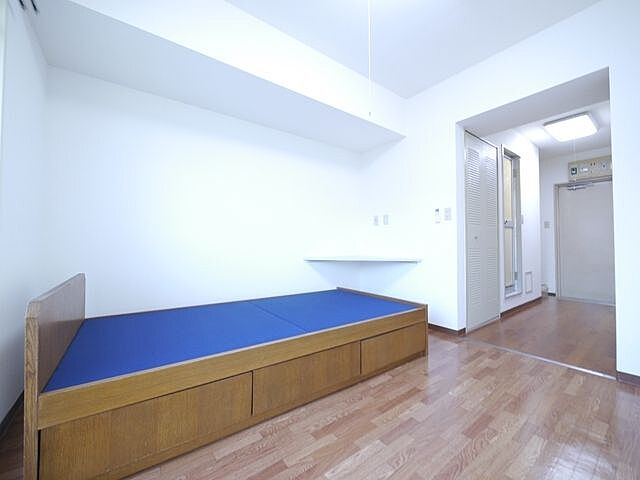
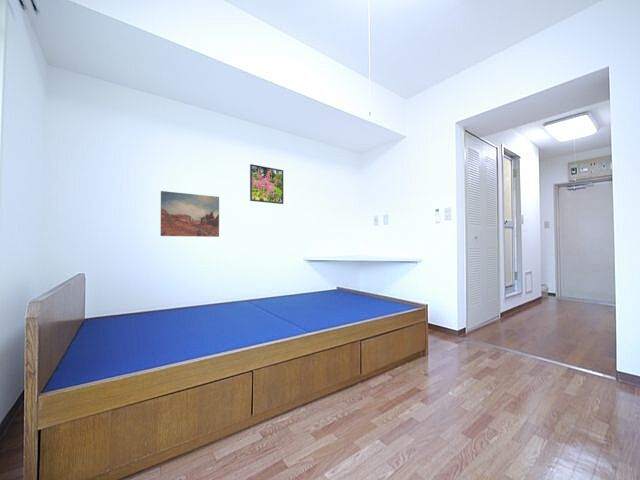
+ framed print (267, 184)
+ wall art (191, 215)
